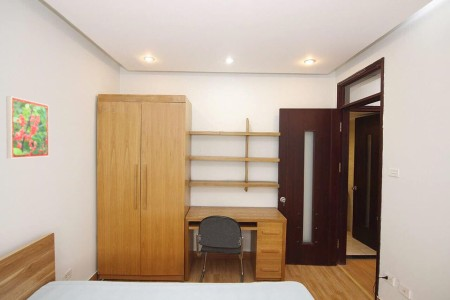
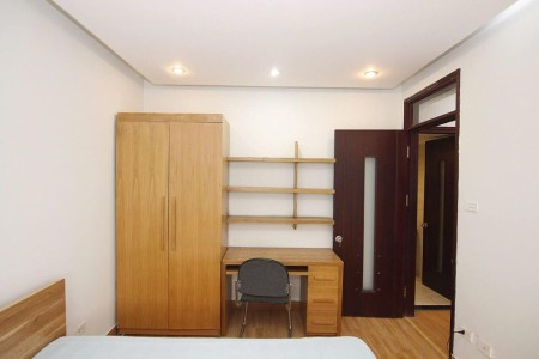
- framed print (29, 129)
